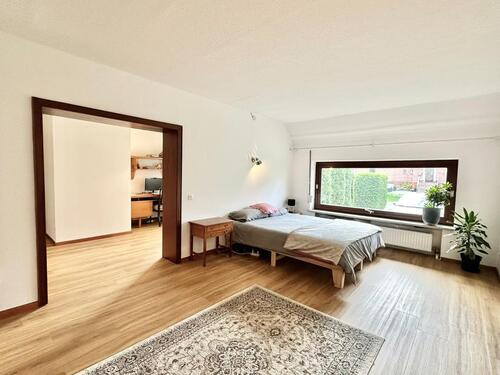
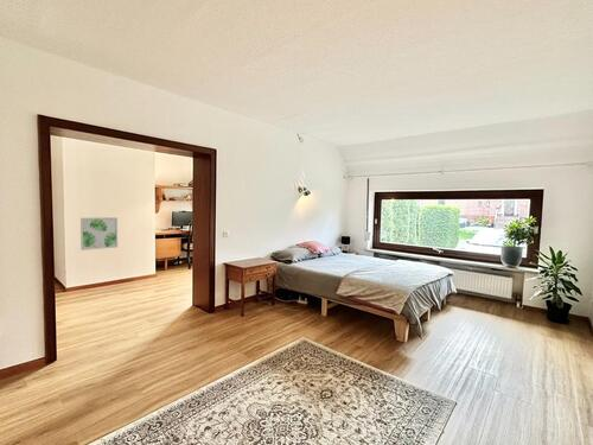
+ wall art (100, 233)
